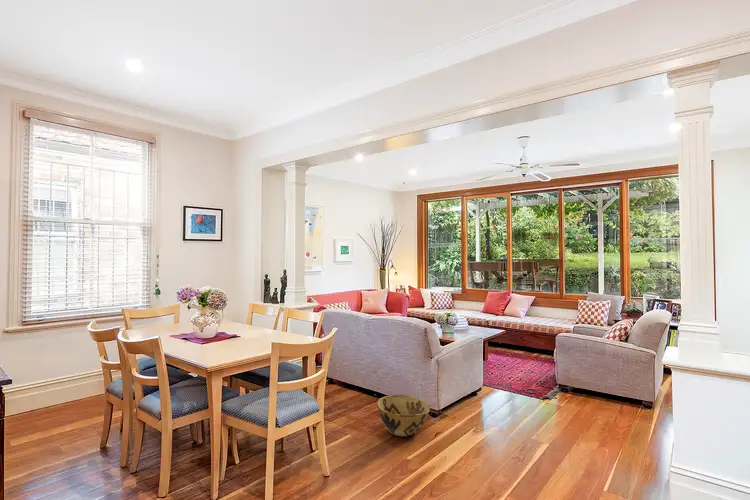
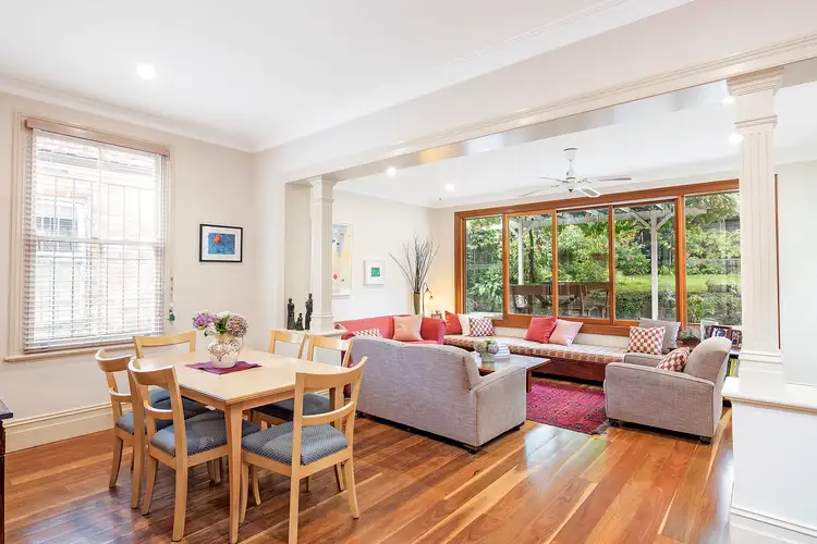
- woven basket (403, 417)
